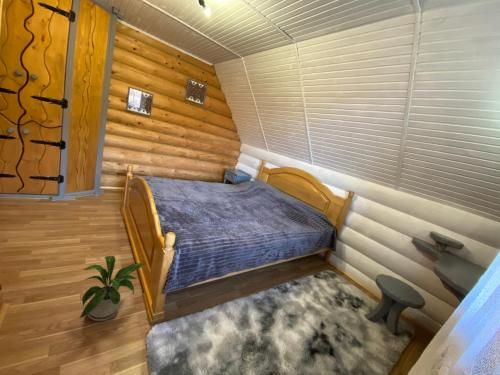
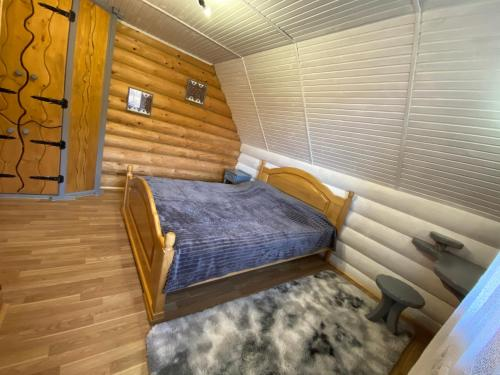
- house plant (115, 286)
